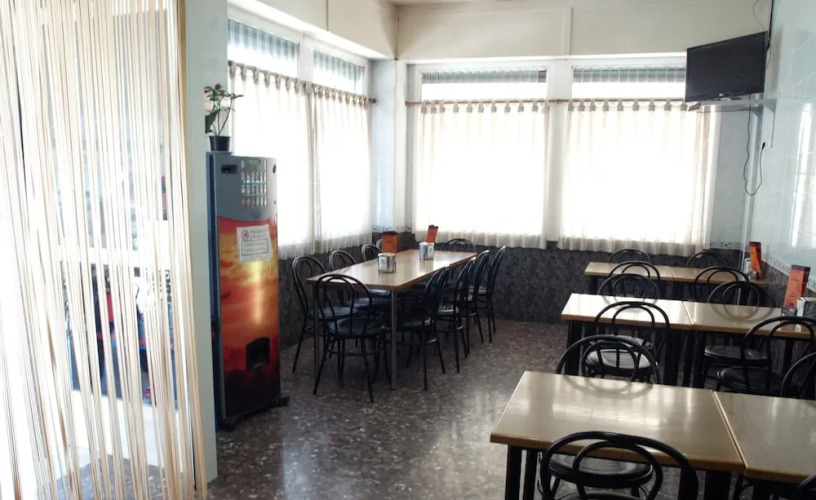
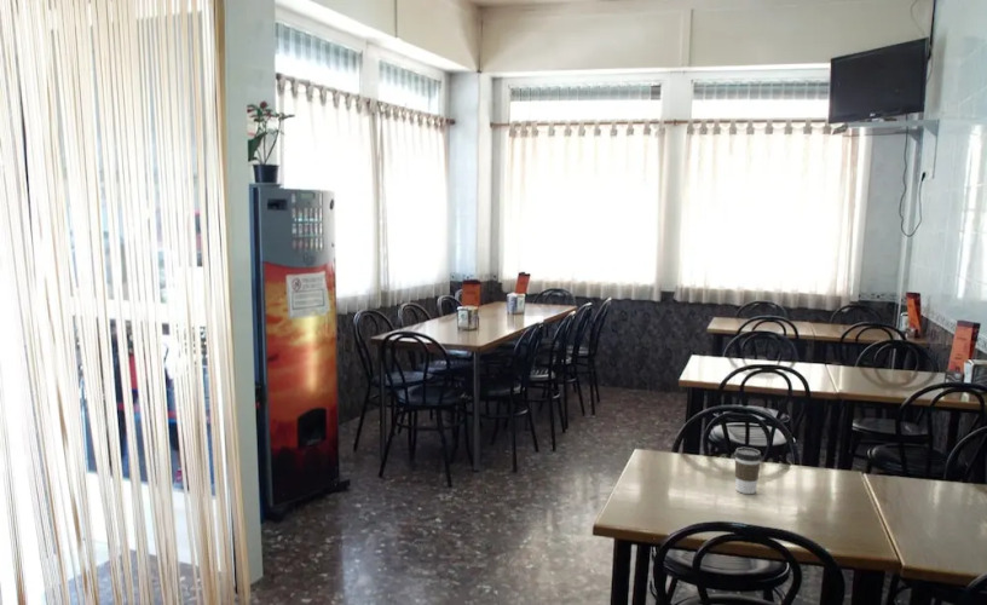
+ coffee cup (746, 471)
